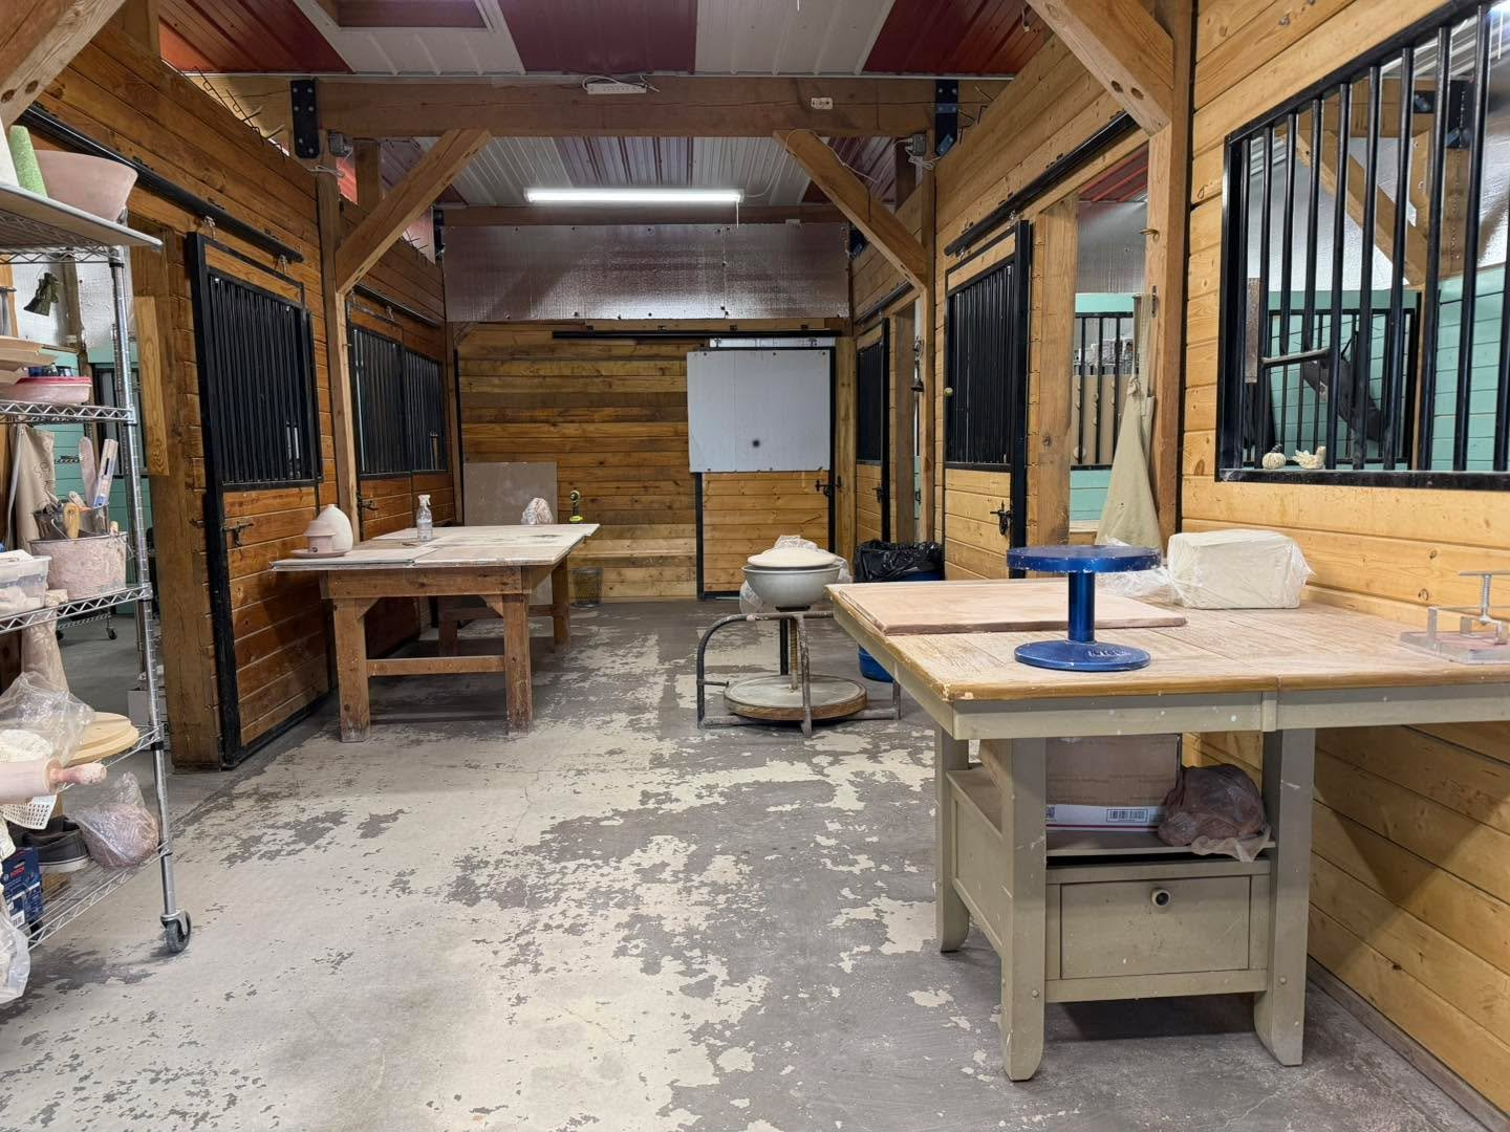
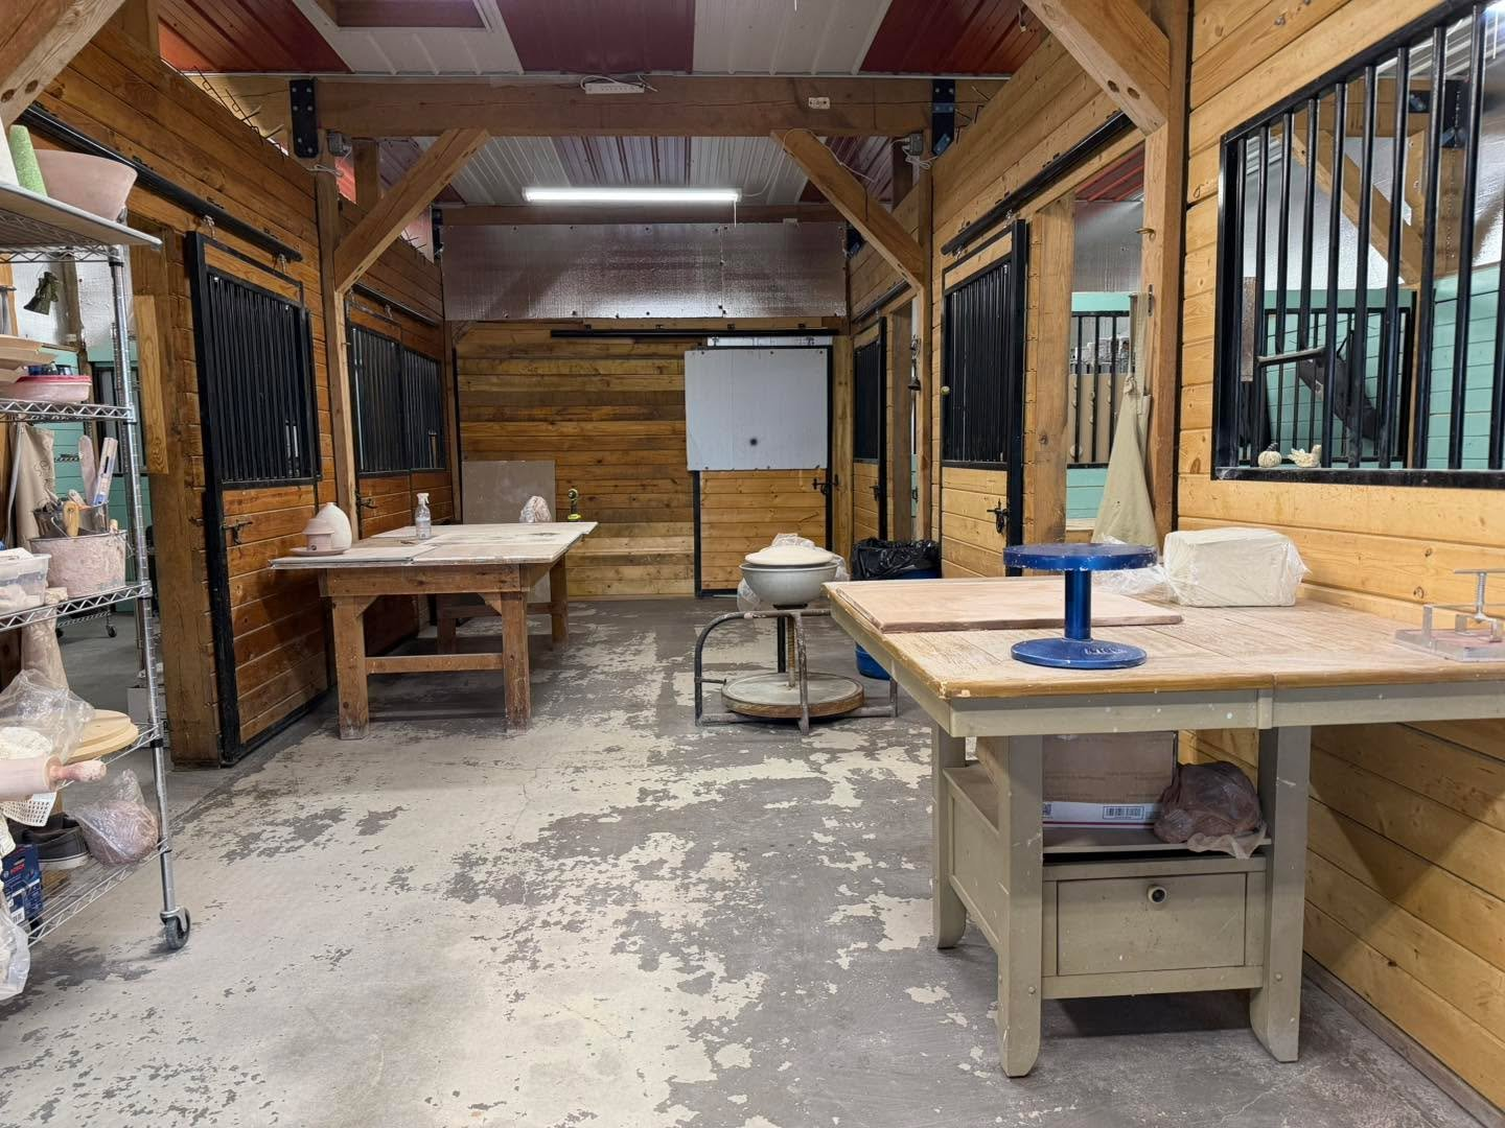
- waste bin (587, 587)
